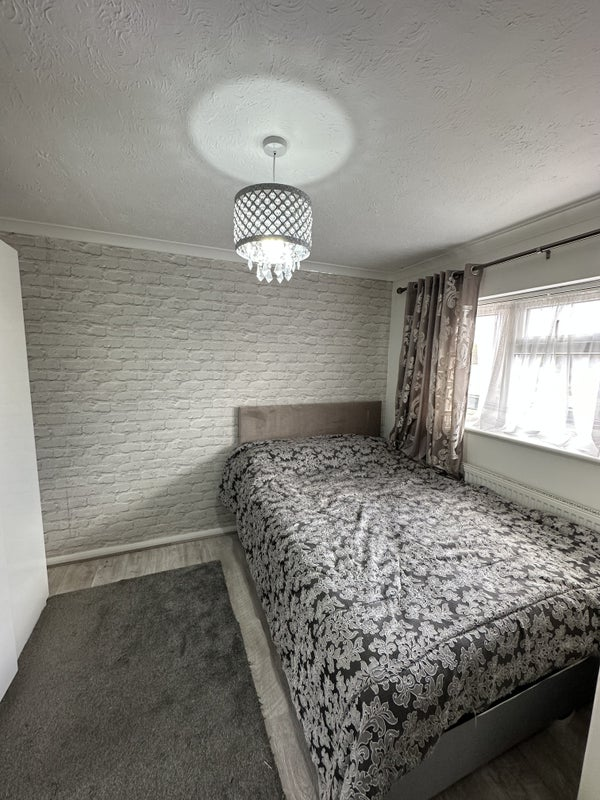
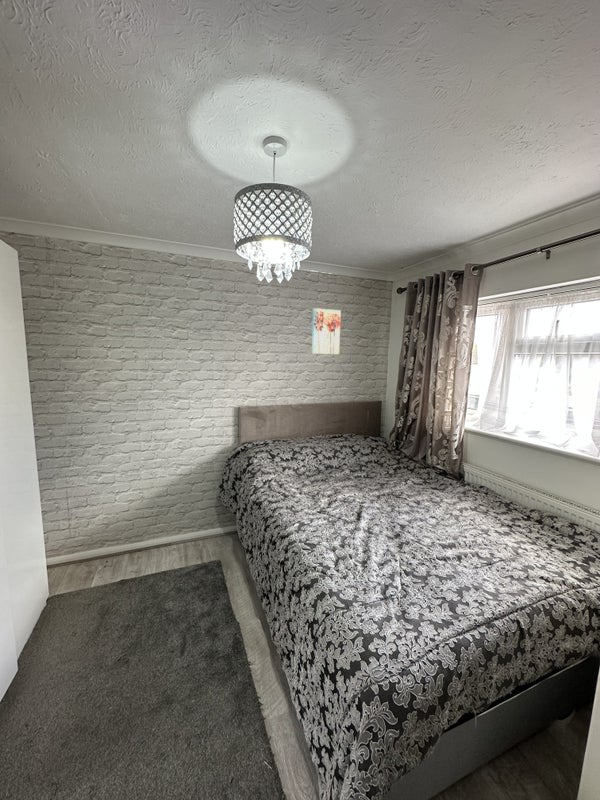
+ wall art (326, 332)
